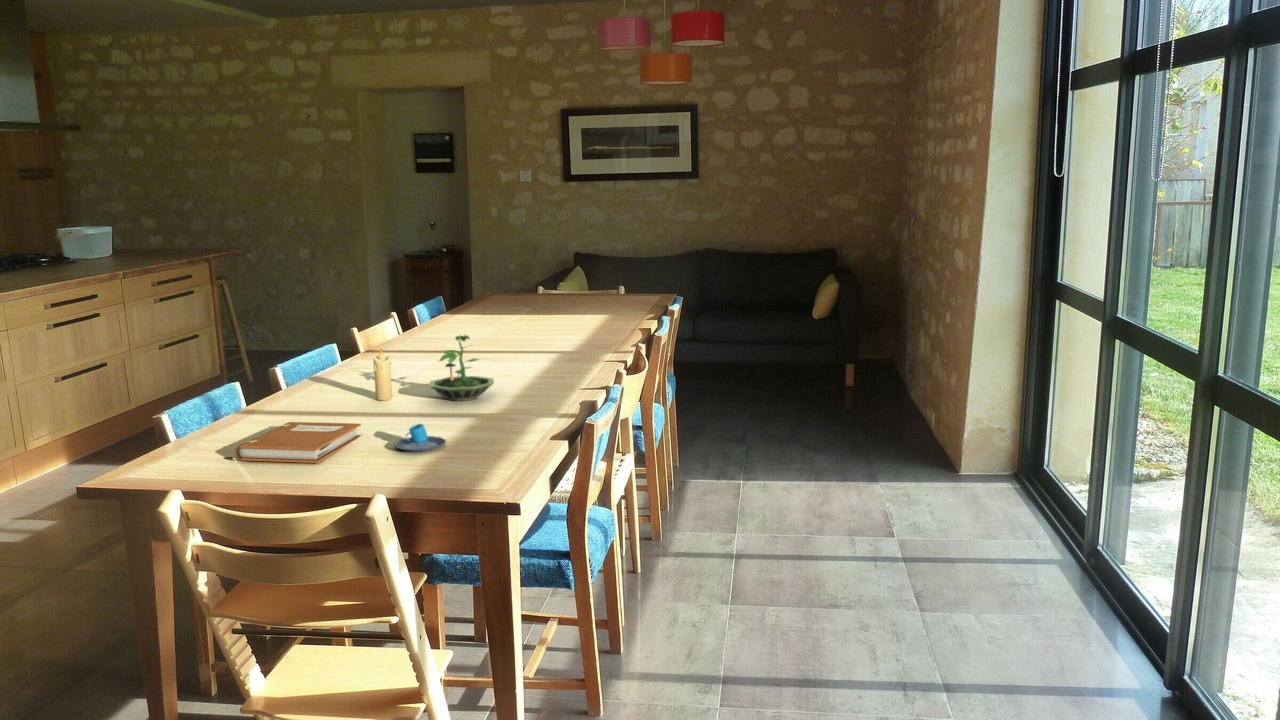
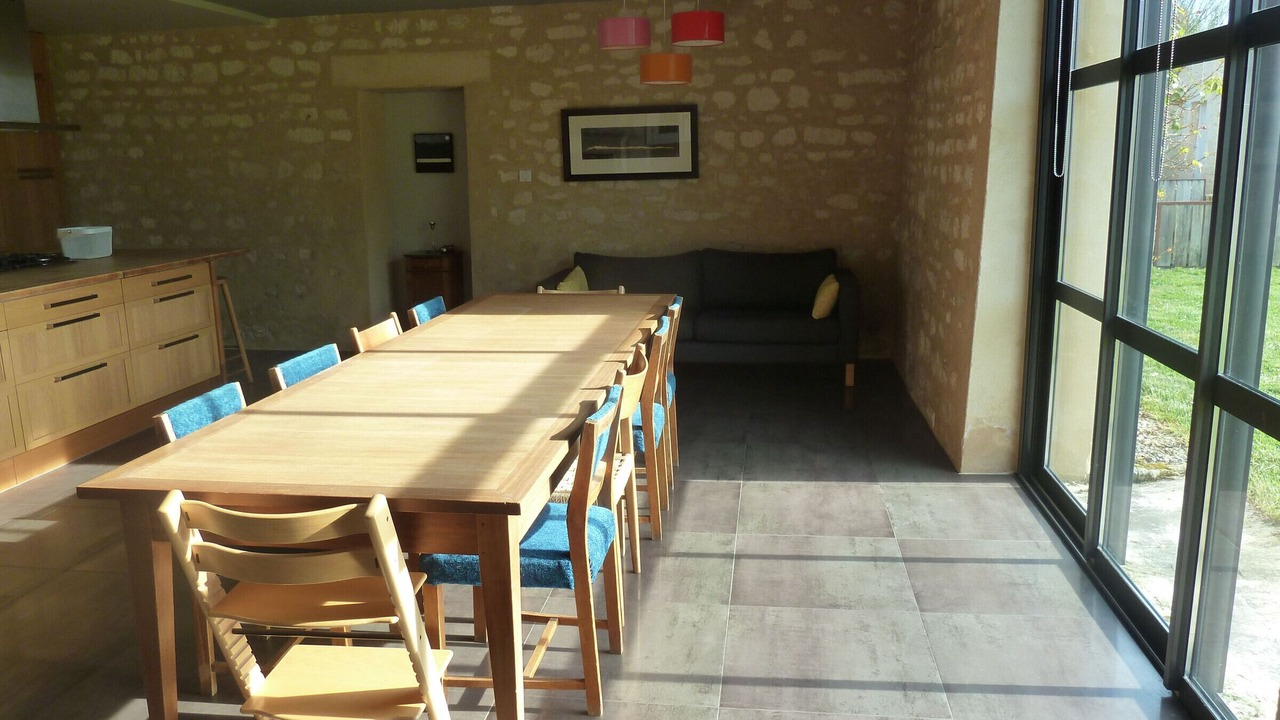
- candle (383, 373)
- mug (419, 435)
- notebook (301, 440)
- terrarium (460, 346)
